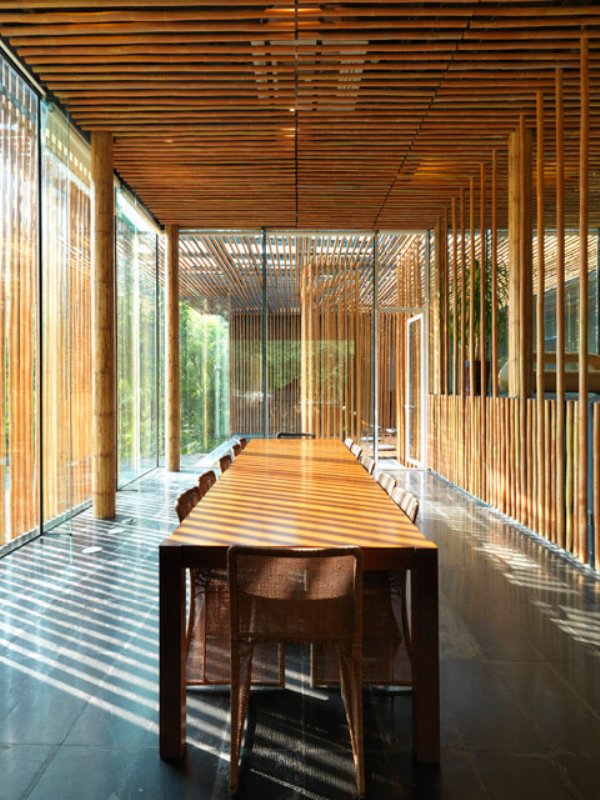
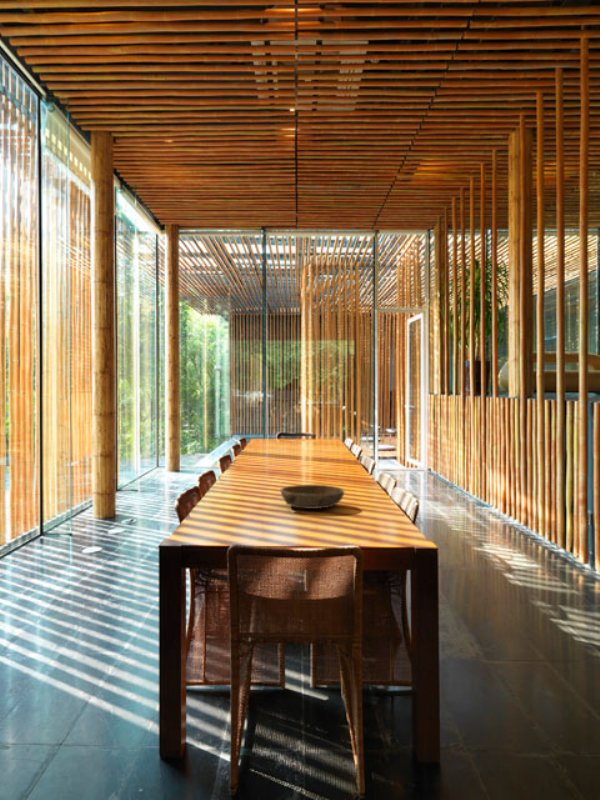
+ bowl (312, 497)
